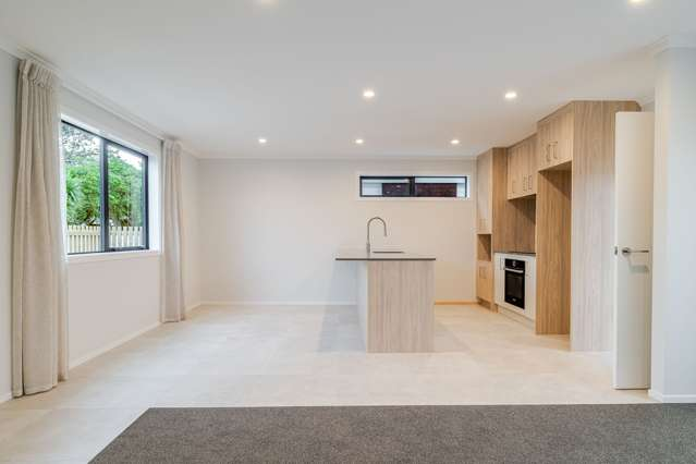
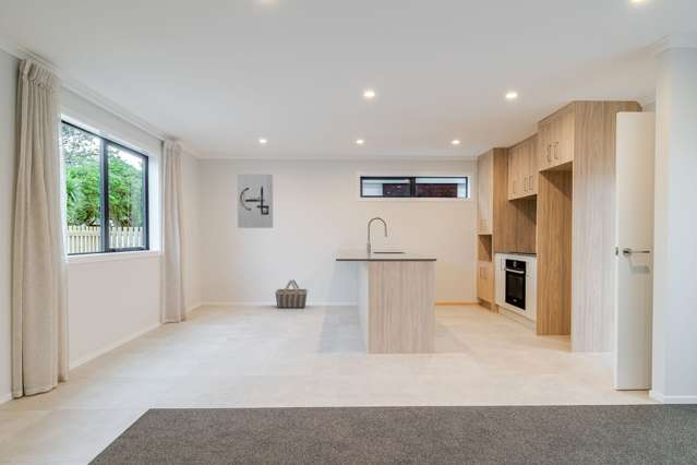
+ wall art (255, 201)
+ basket (291, 294)
